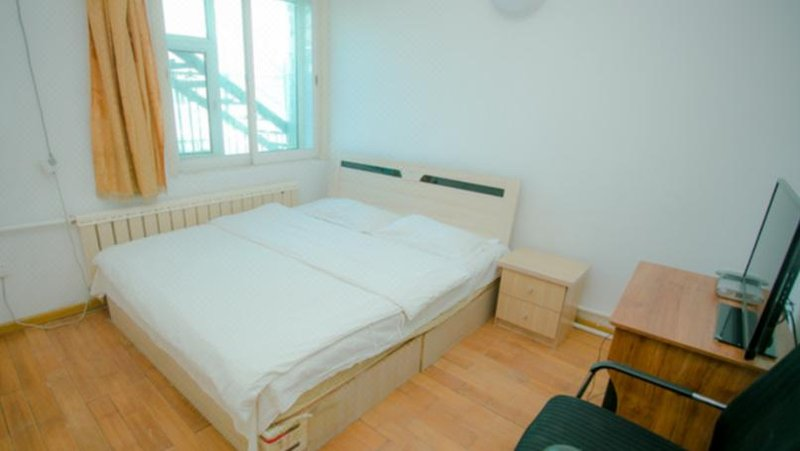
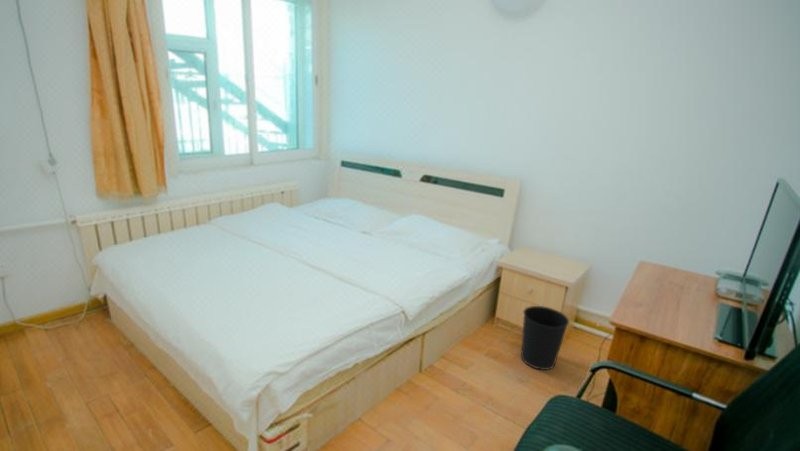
+ wastebasket (541, 338)
